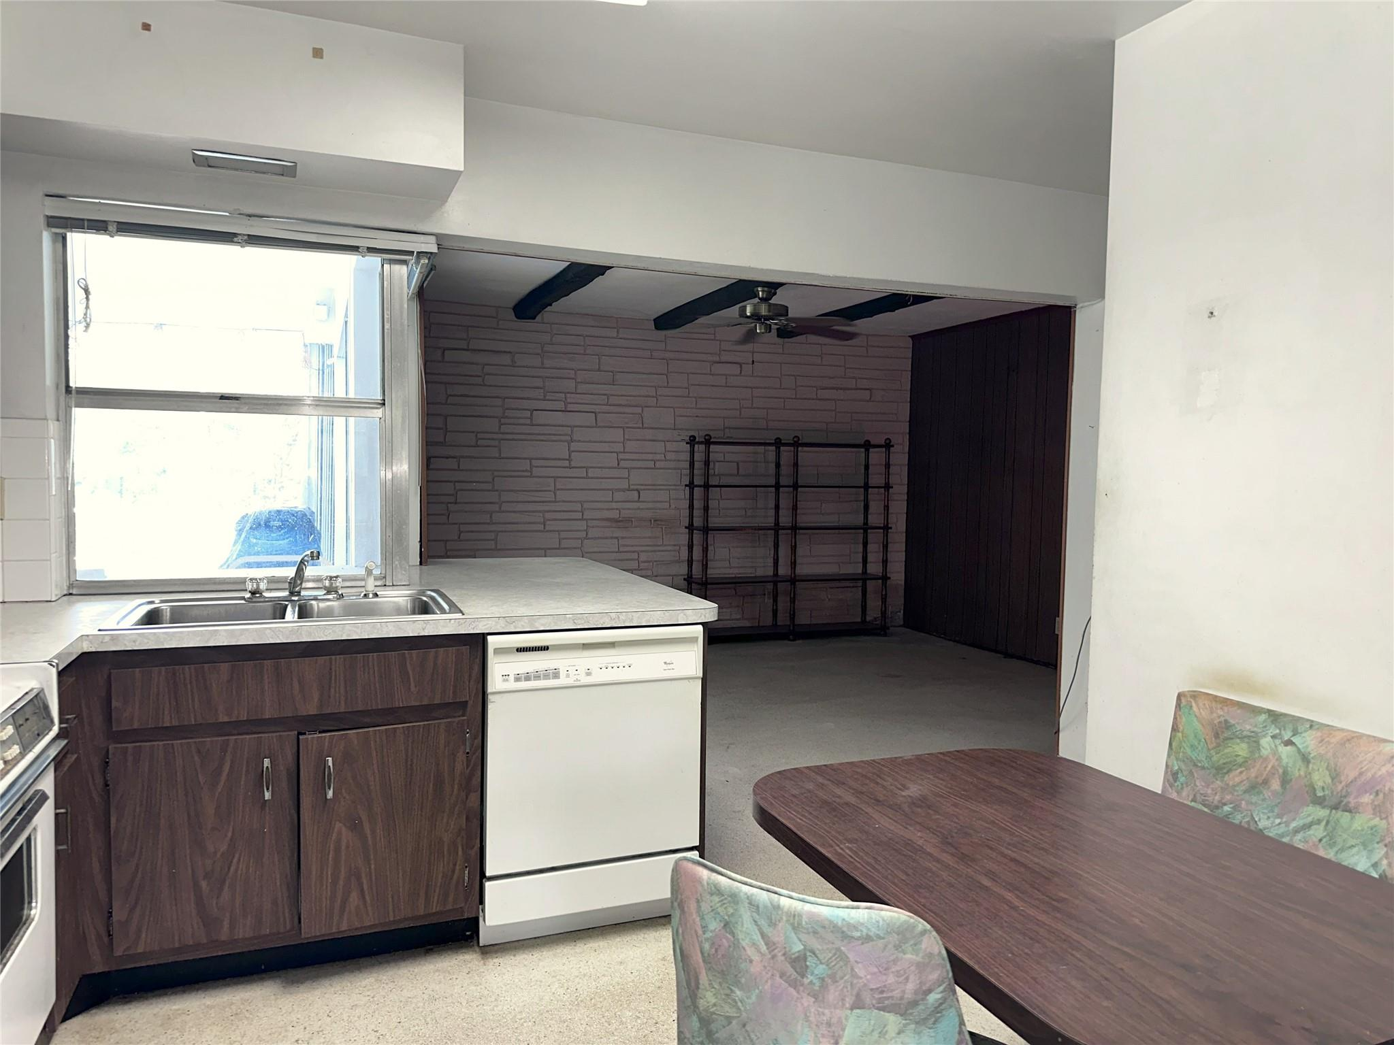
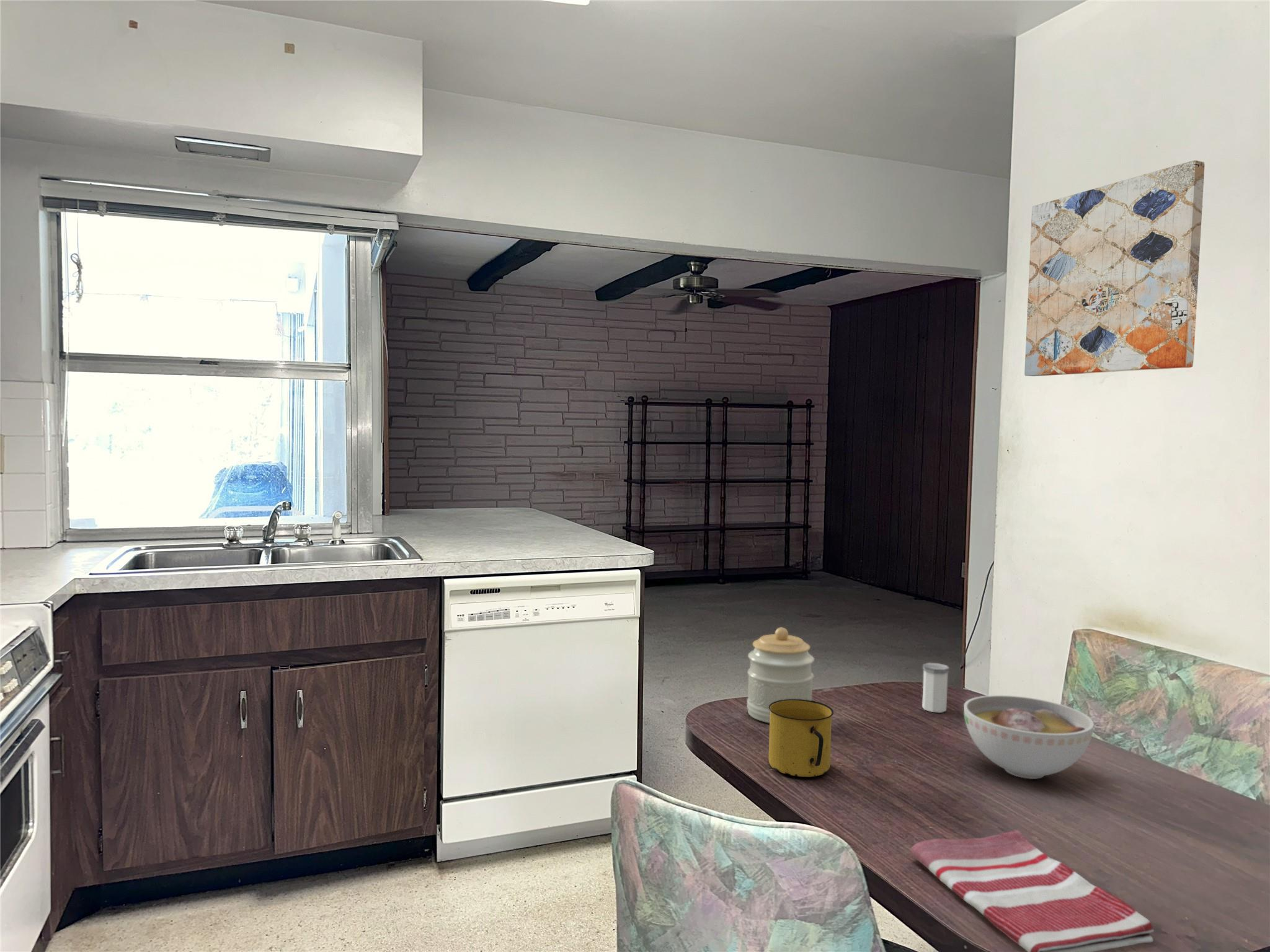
+ jar (780, 671)
+ dish towel (1023, 886)
+ wall art (1106, 280)
+ salt shaker (935, 687)
+ mug (803, 740)
+ bowl (1025, 743)
